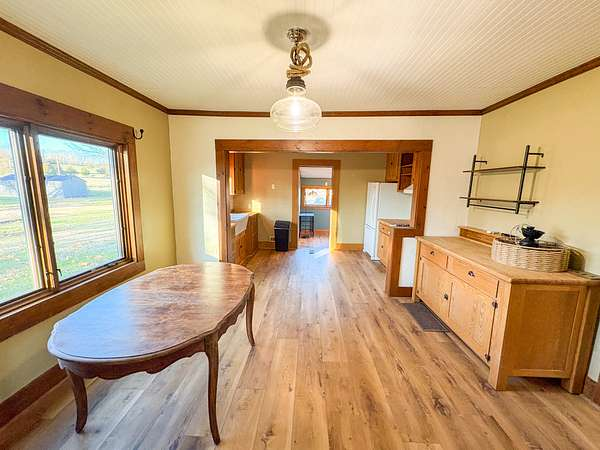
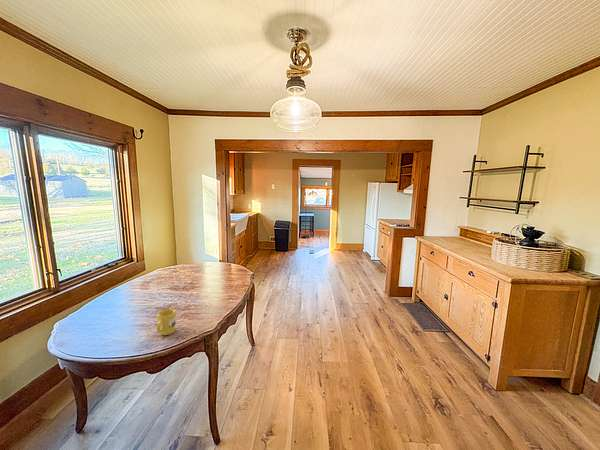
+ mug (164, 324)
